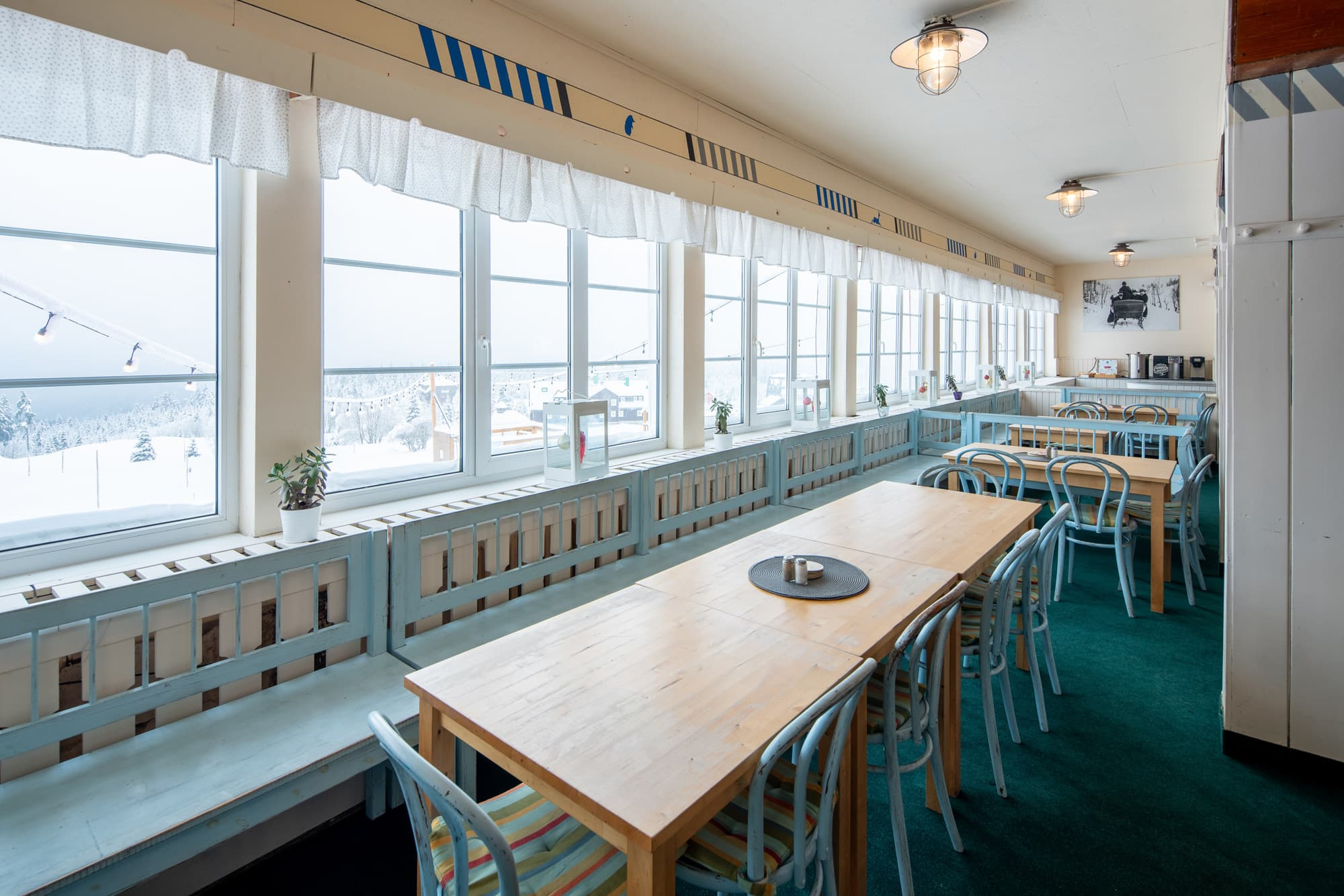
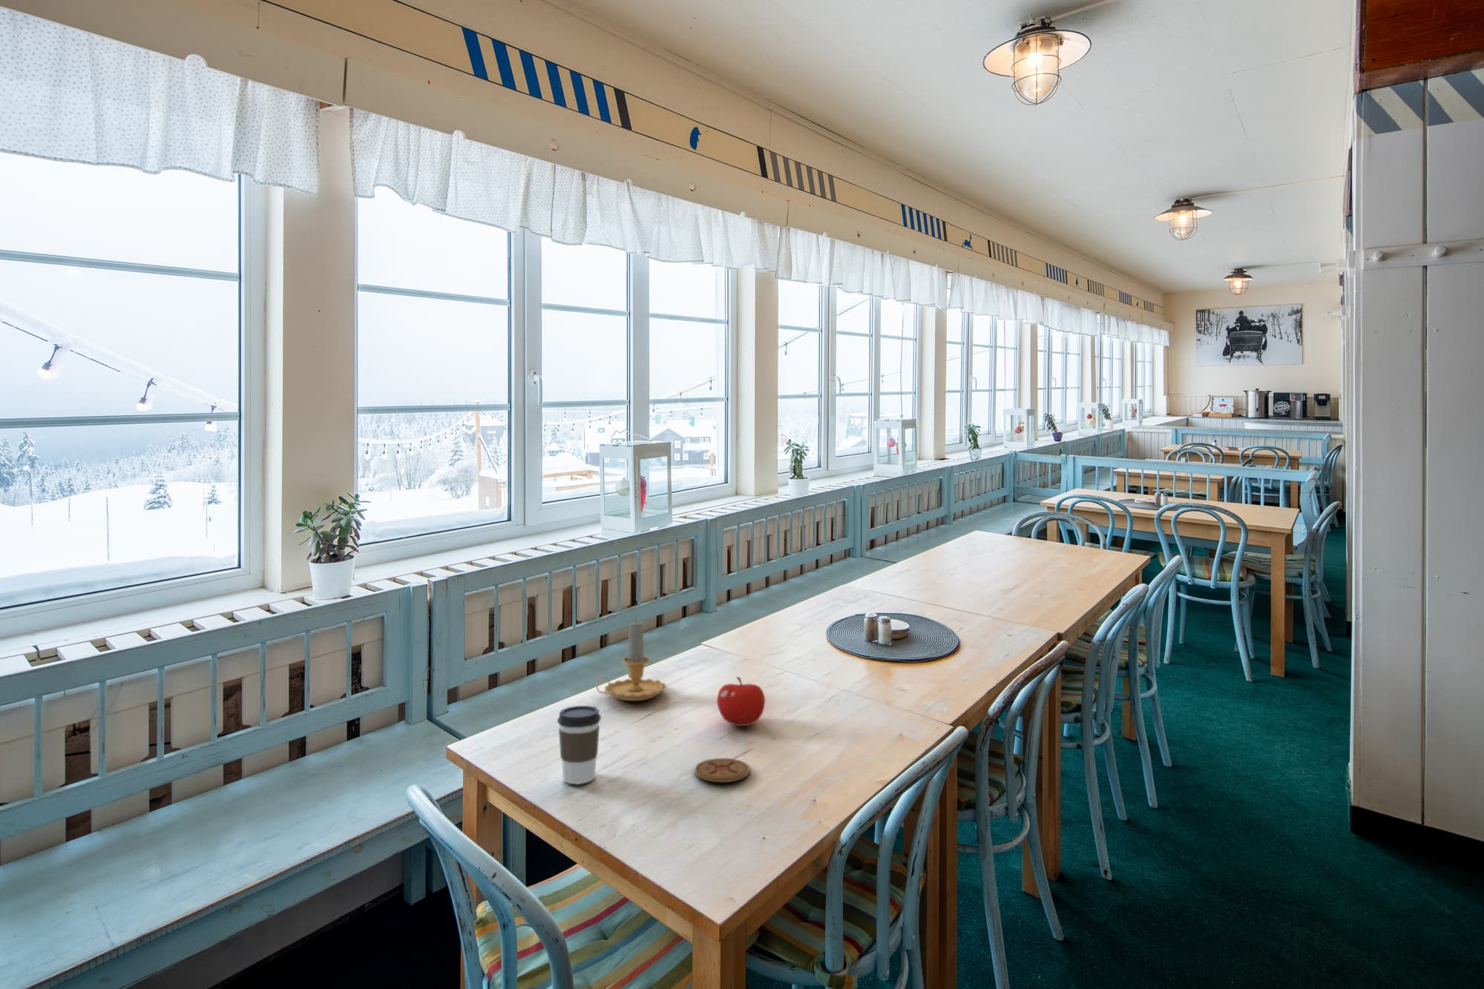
+ coffee cup (579, 744)
+ coaster (722, 769)
+ candle (629, 658)
+ fruit (741, 701)
